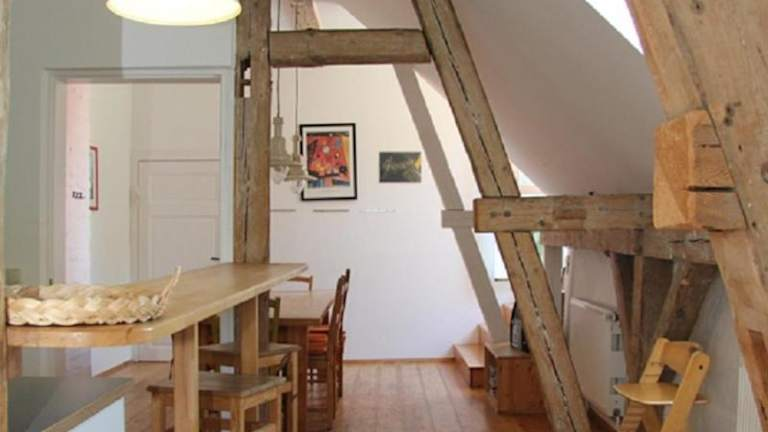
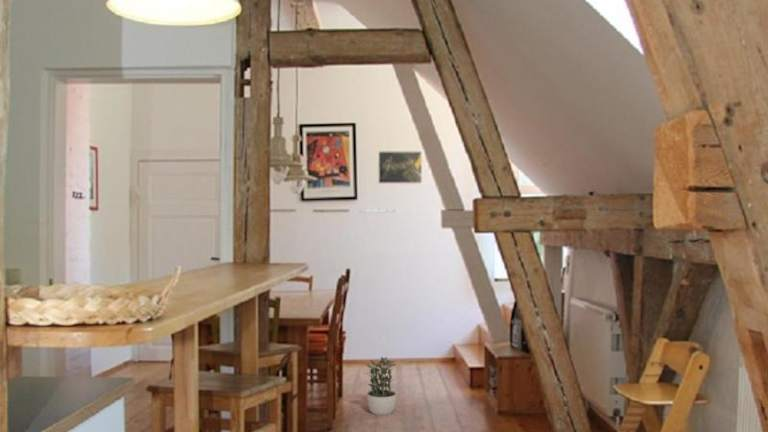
+ potted plant (379, 384)
